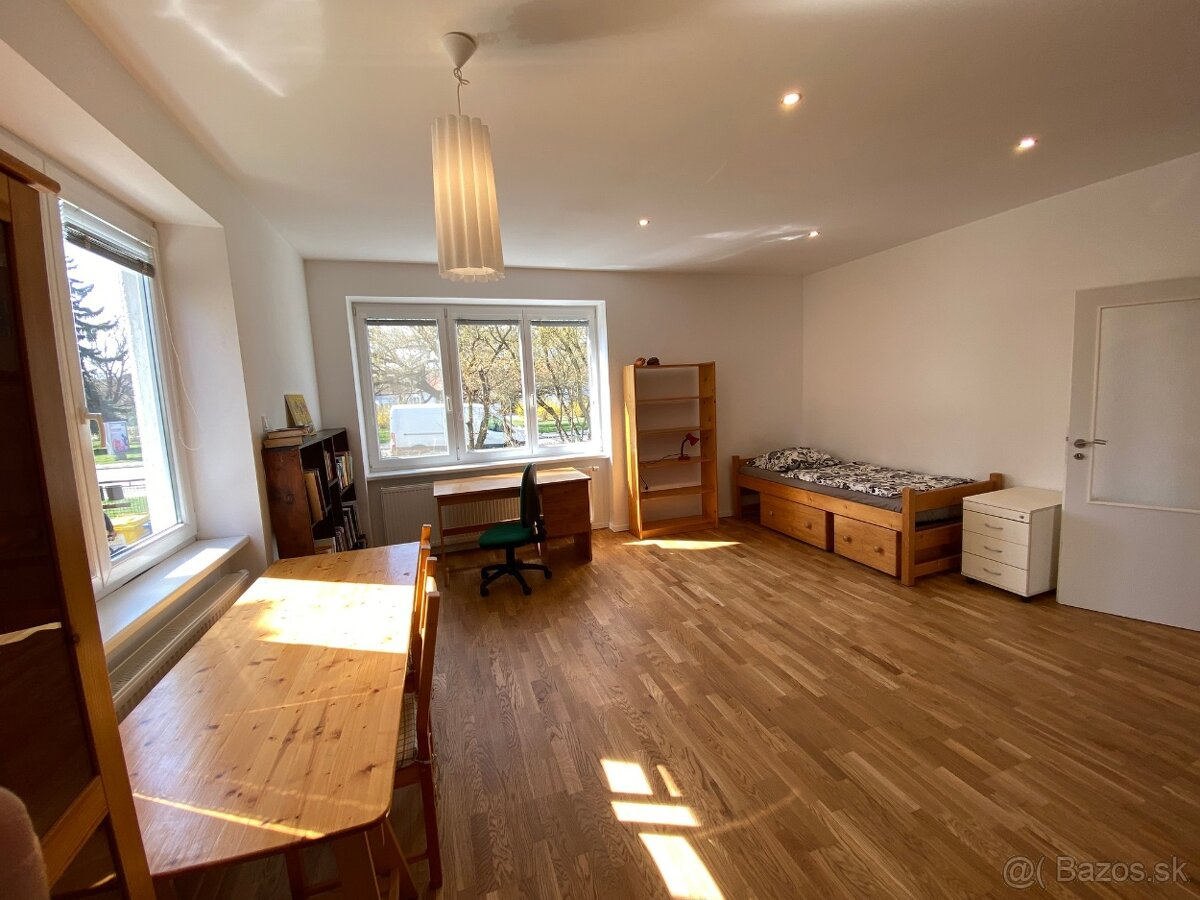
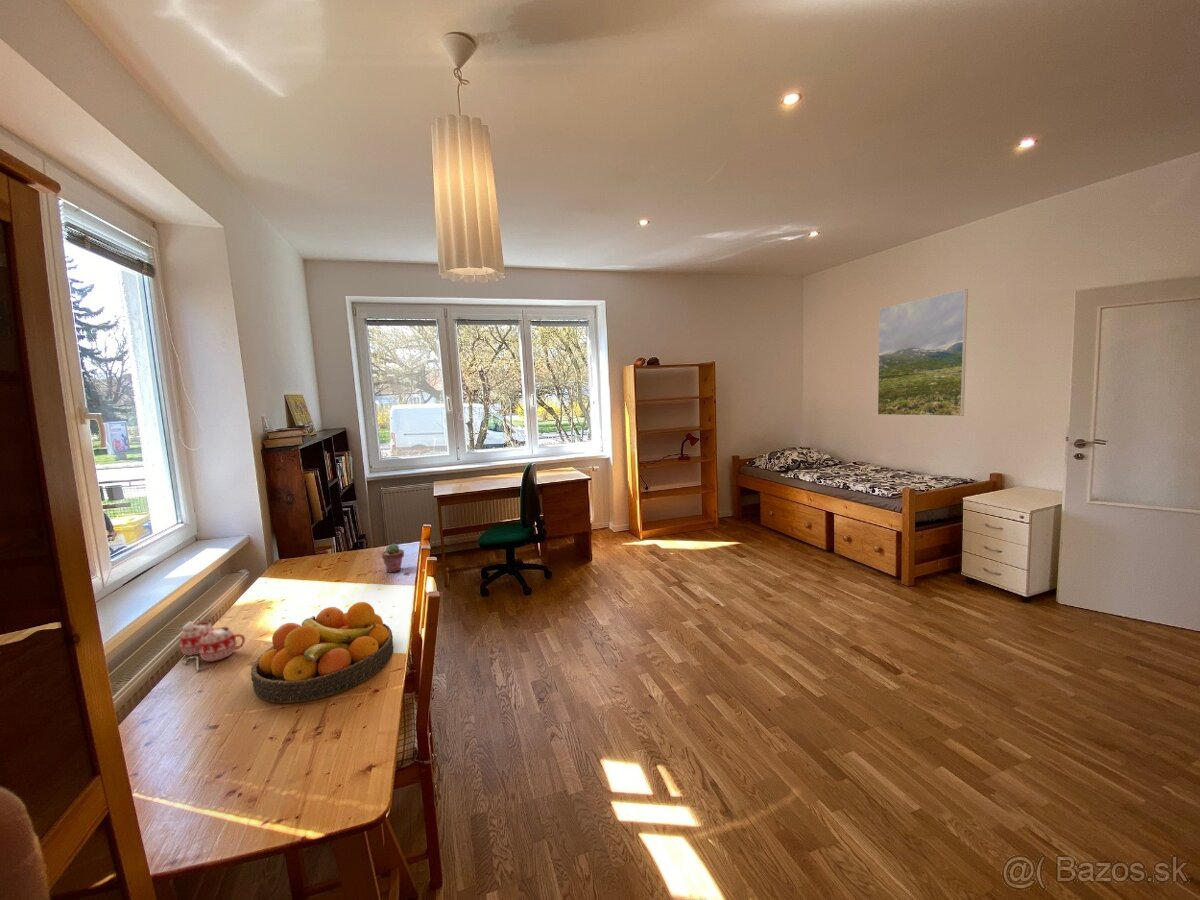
+ mug (212, 636)
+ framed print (918, 358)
+ potted succulent (393, 557)
+ fruit bowl (325, 639)
